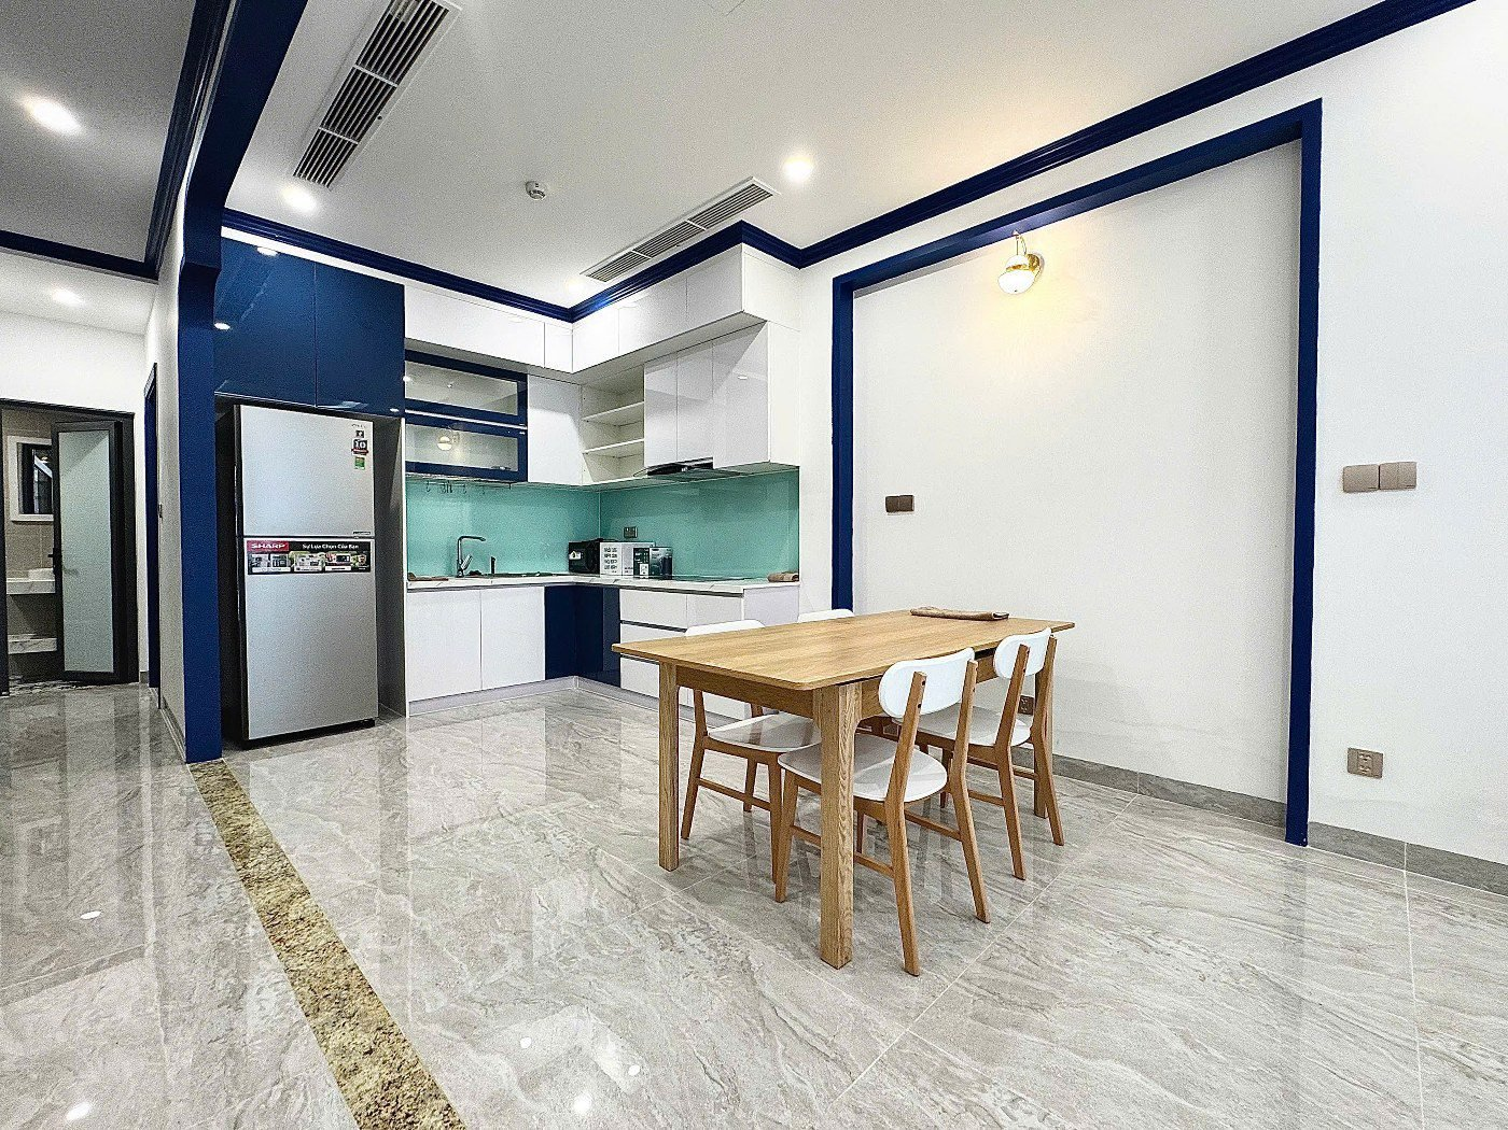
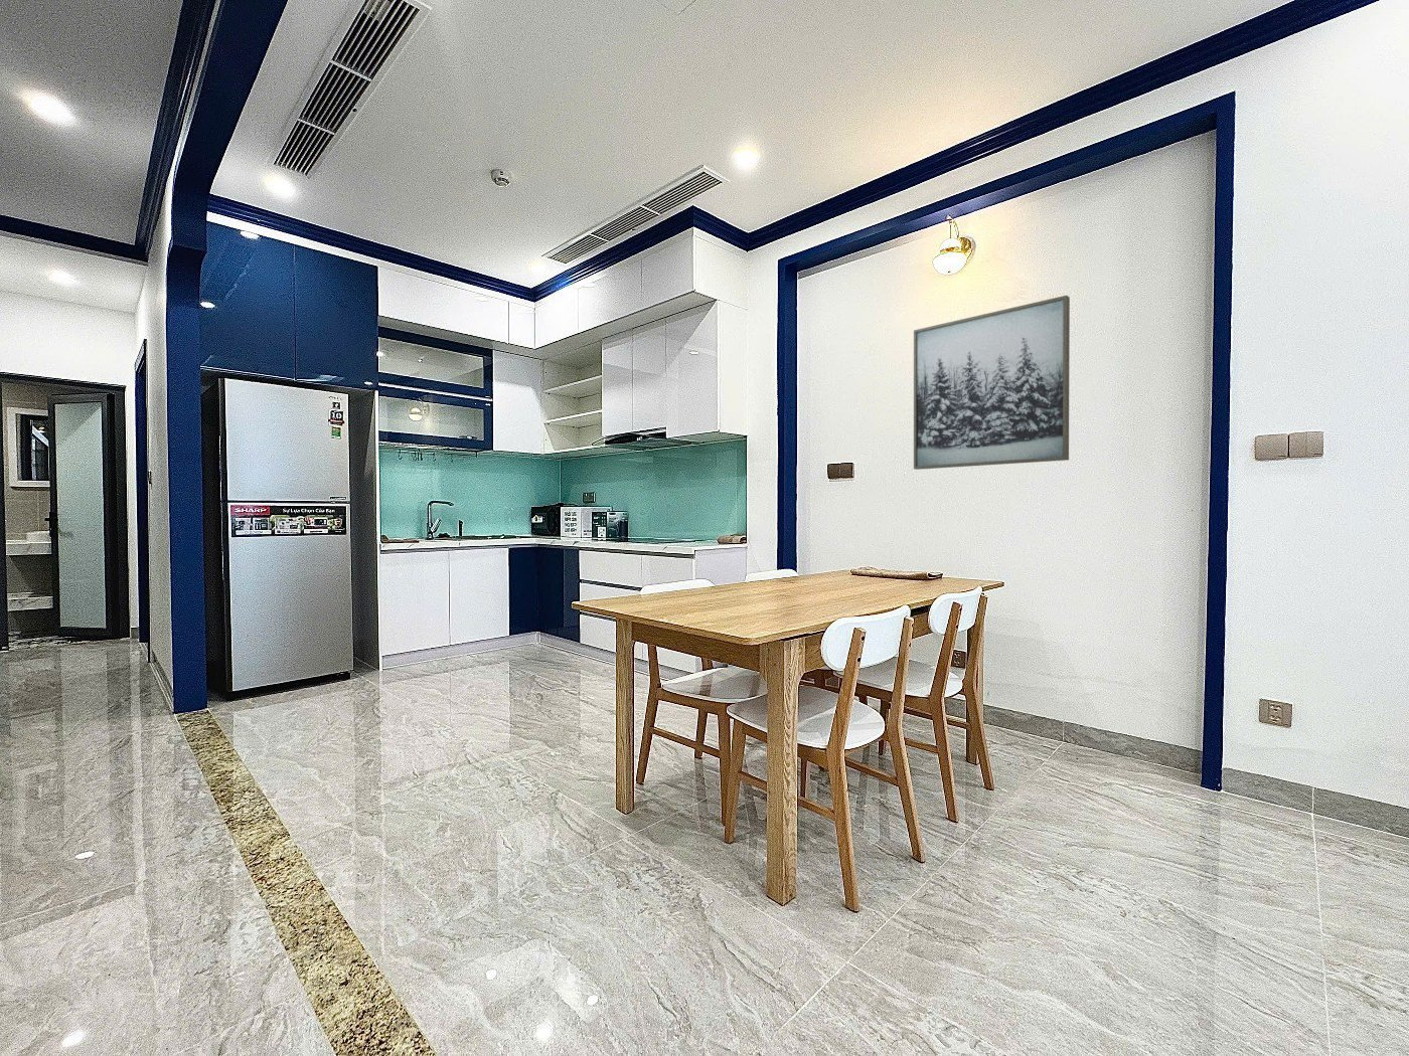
+ wall art (984, 389)
